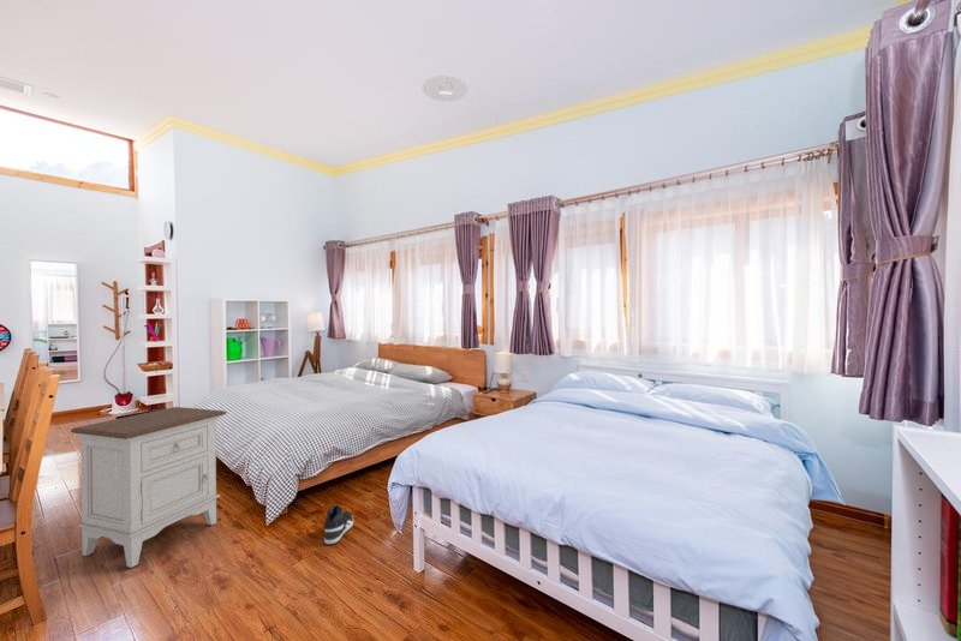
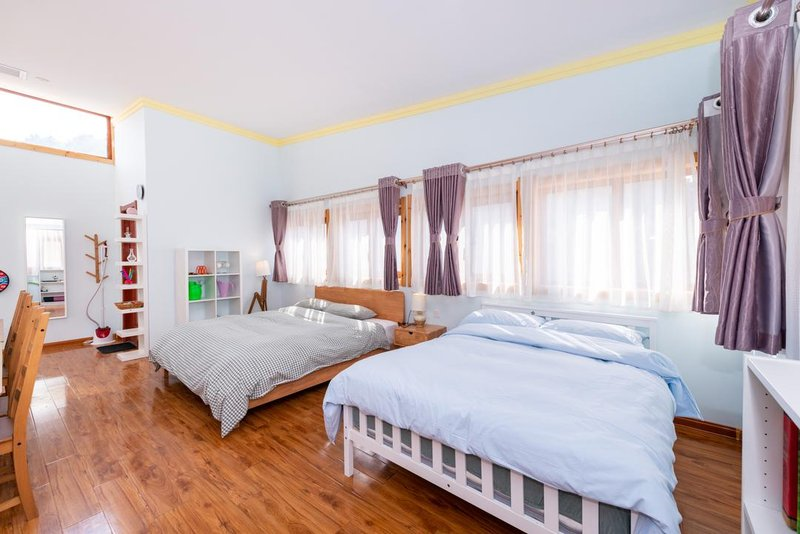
- architectural model (444, 86)
- sneaker (340, 516)
- nightstand (155, 478)
